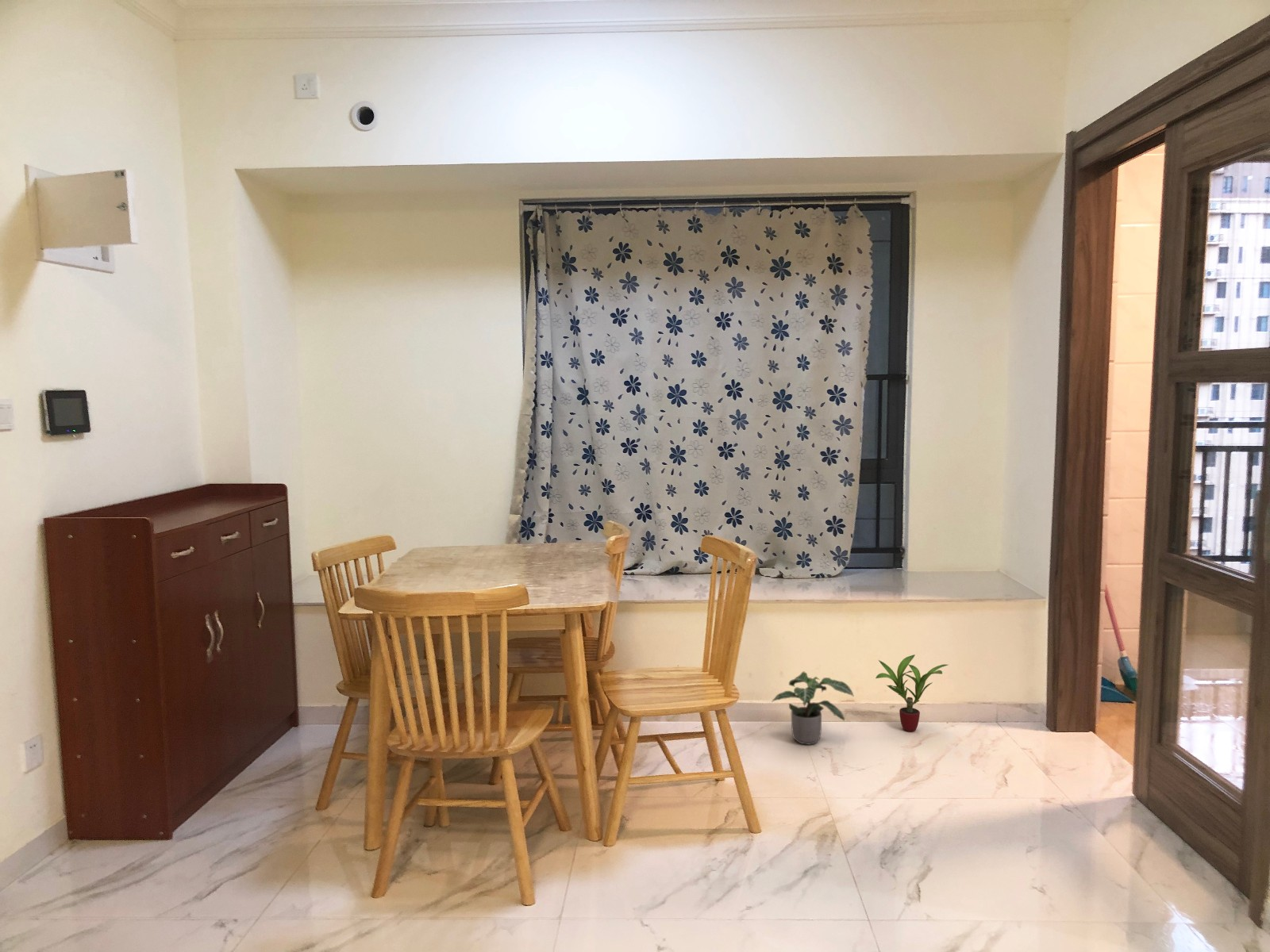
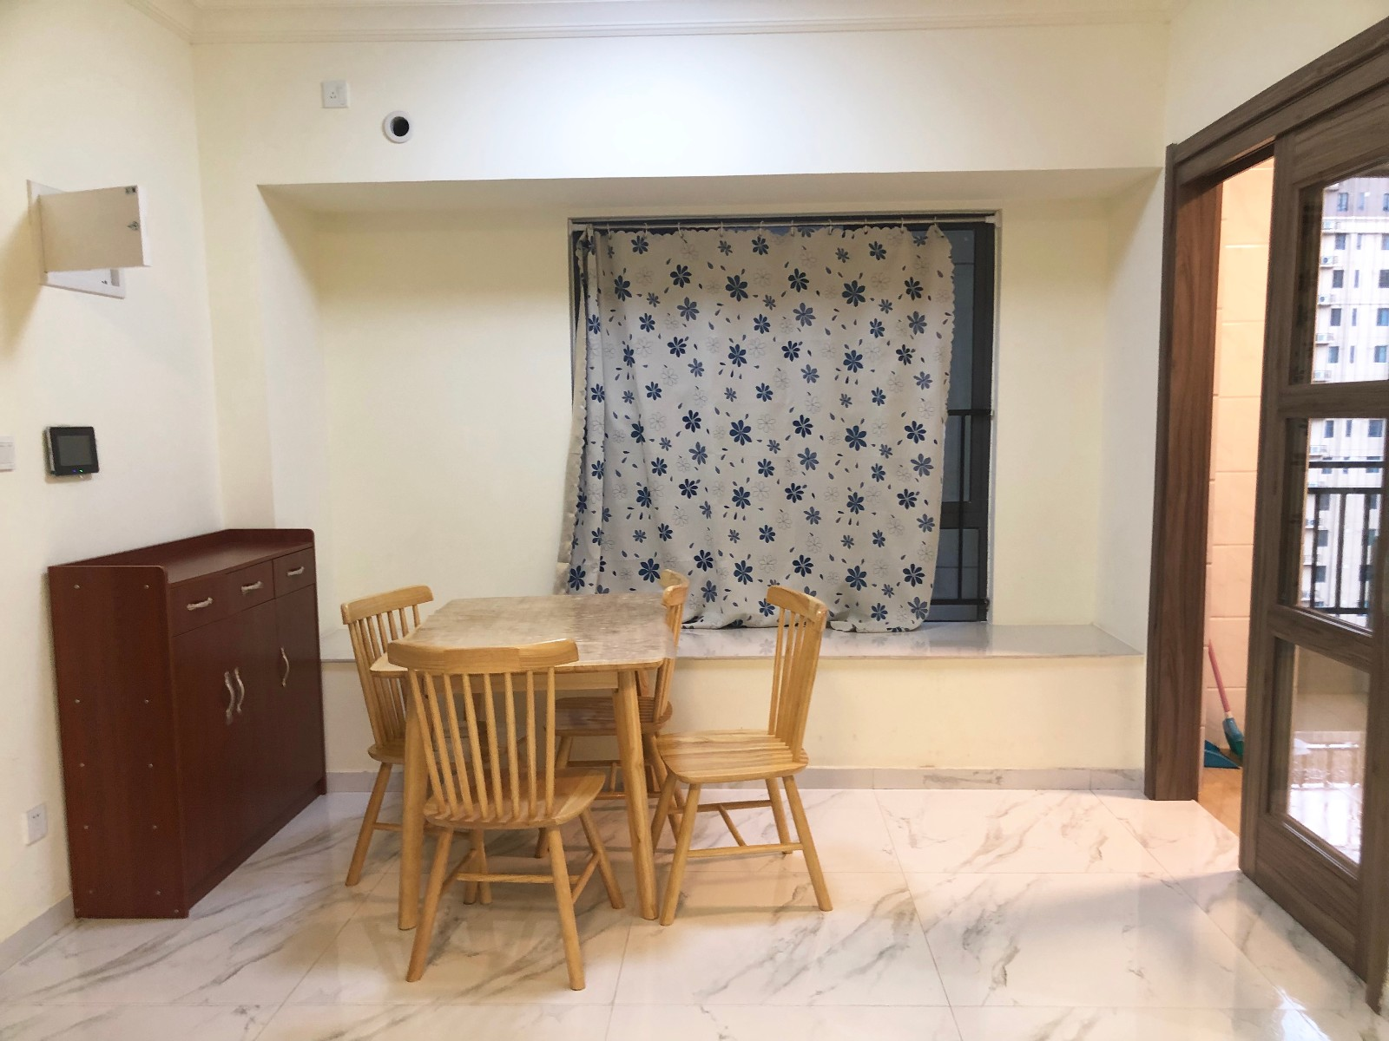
- potted plant (811, 708)
- potted plant (912, 698)
